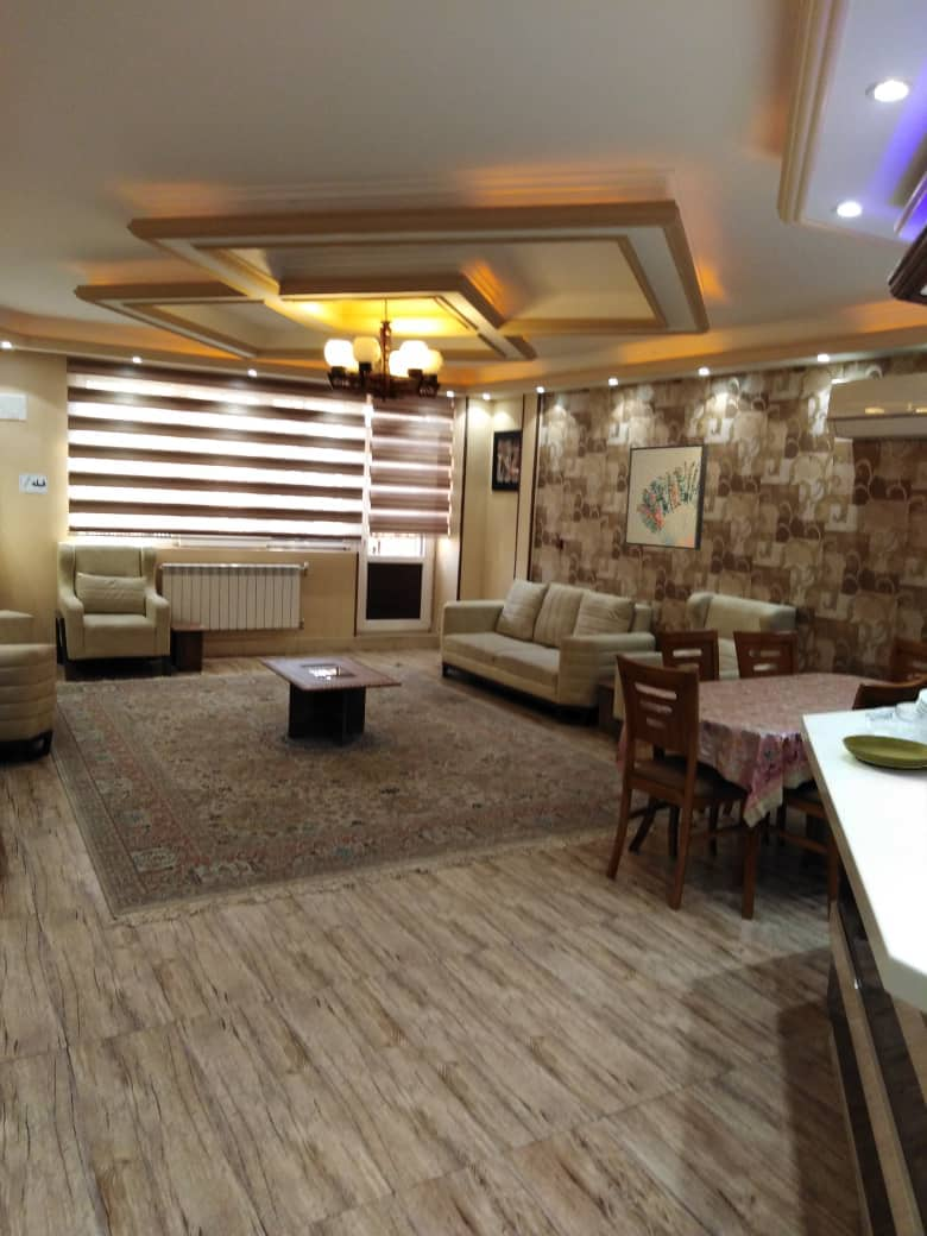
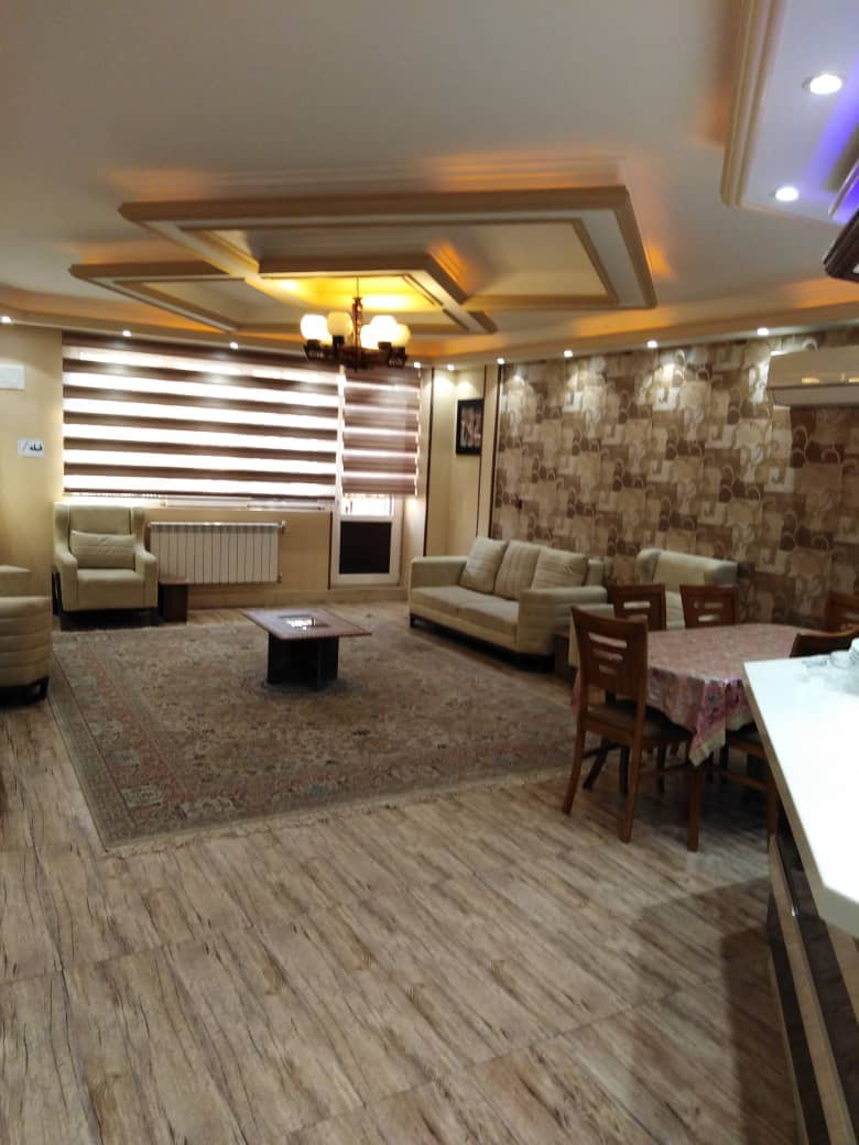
- wall art (663, 497)
- saucer (890, 752)
